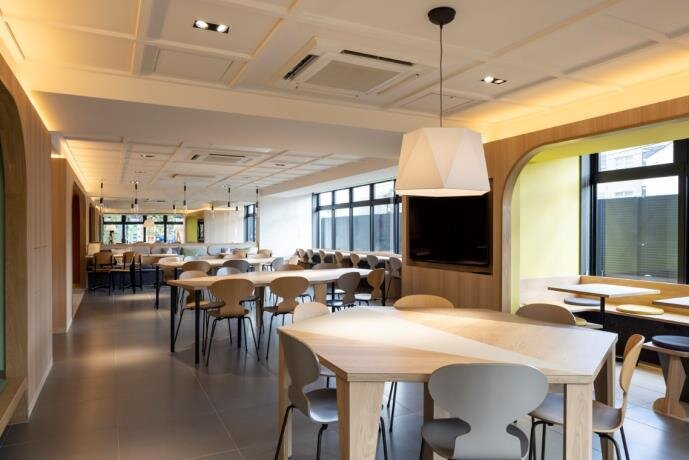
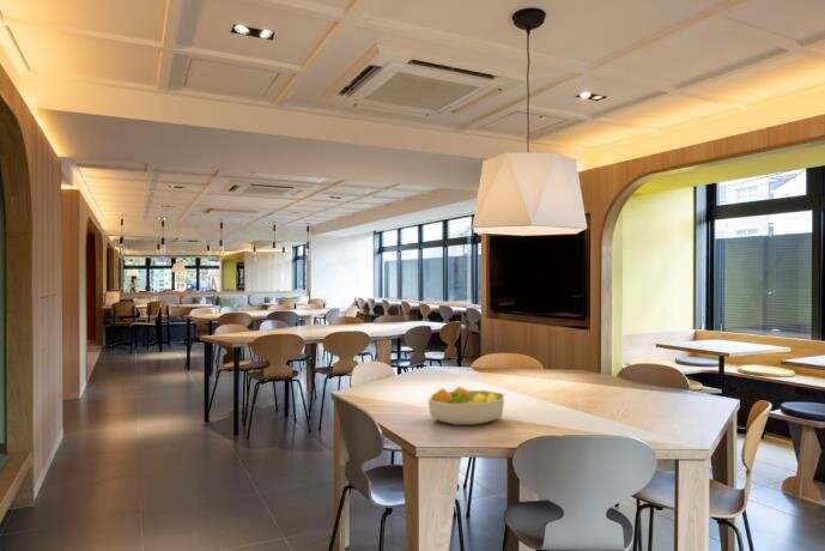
+ fruit bowl (467, 402)
